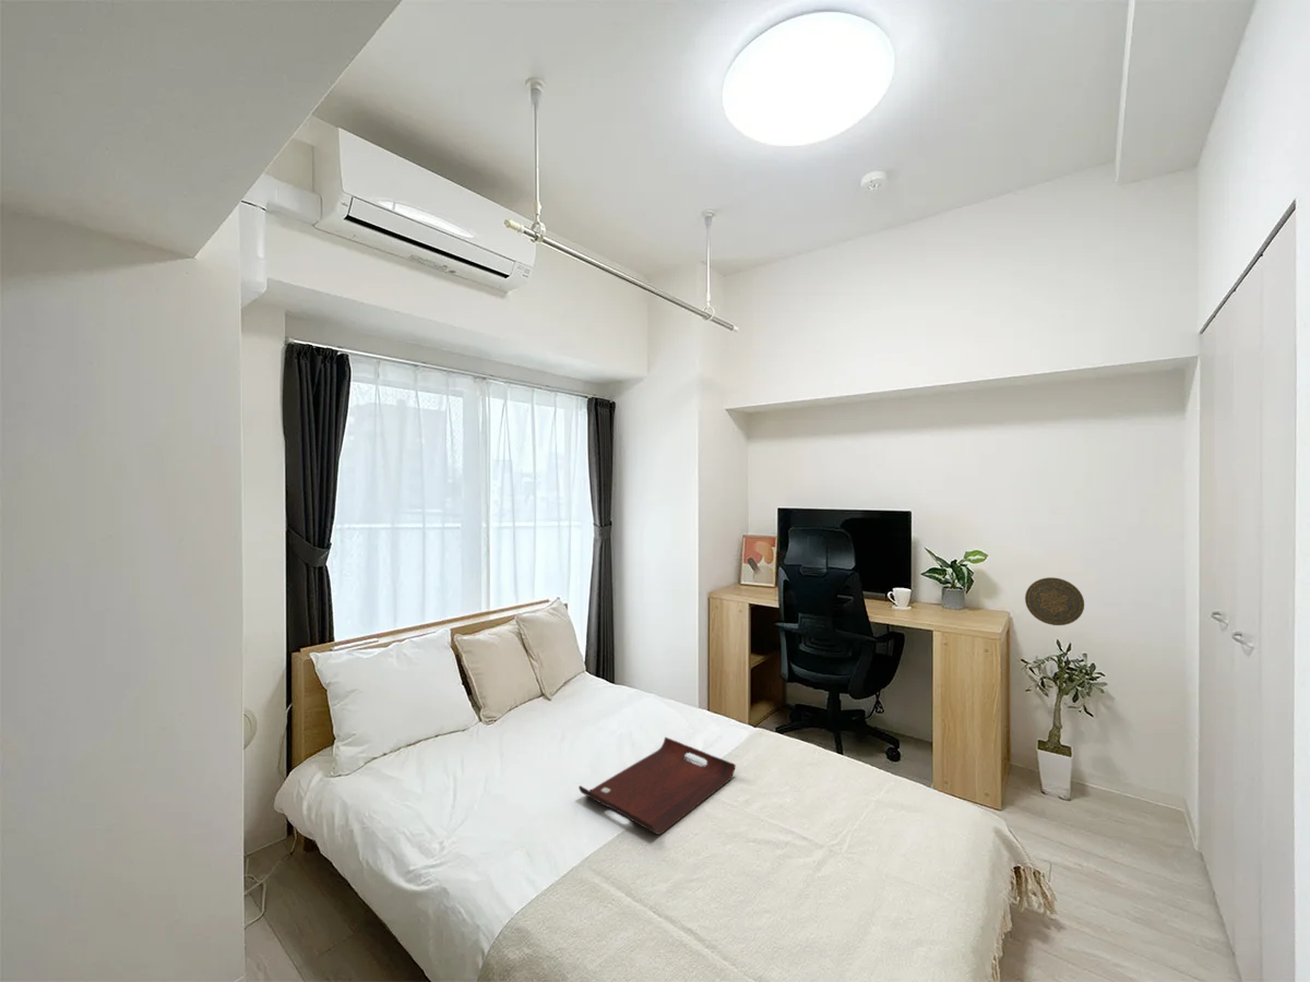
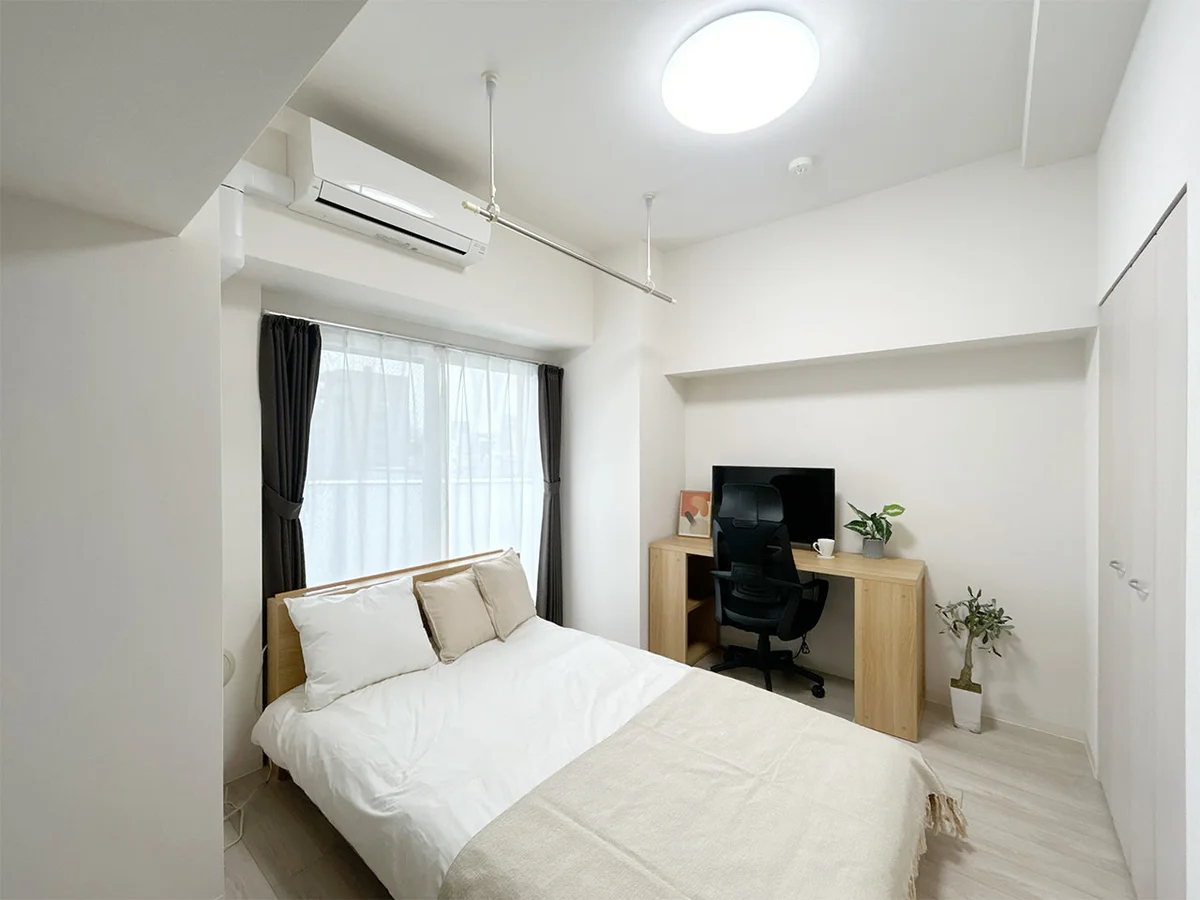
- serving tray (659, 780)
- decorative plate (1053, 601)
